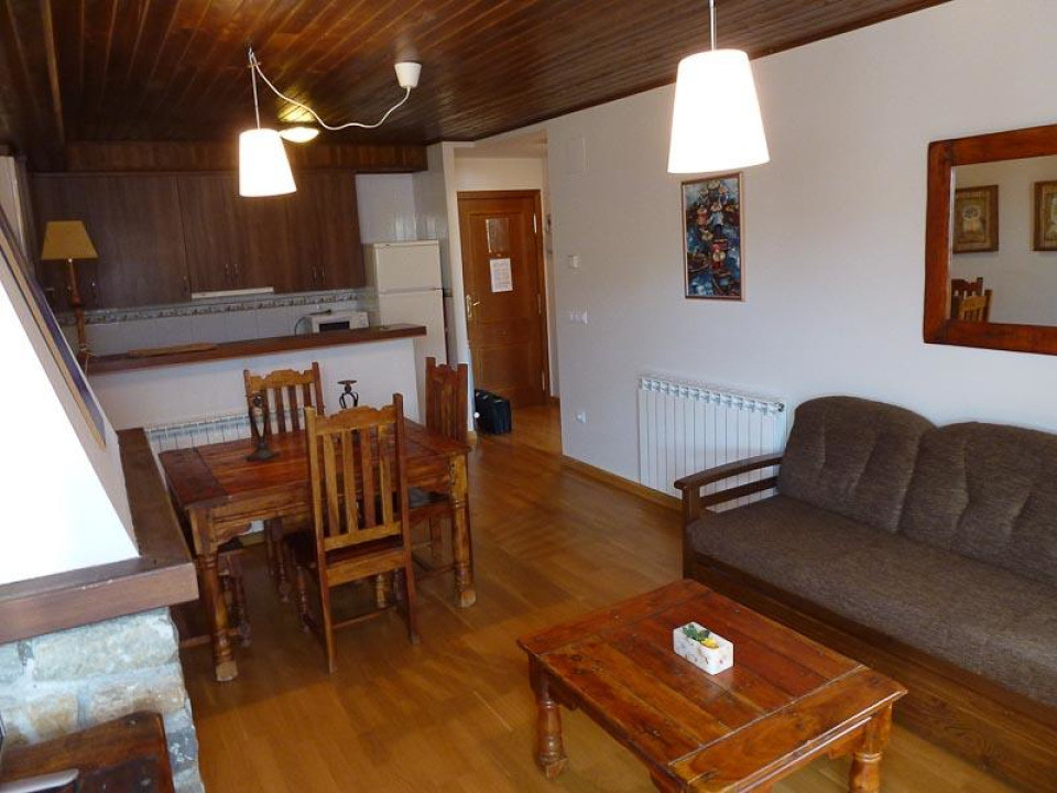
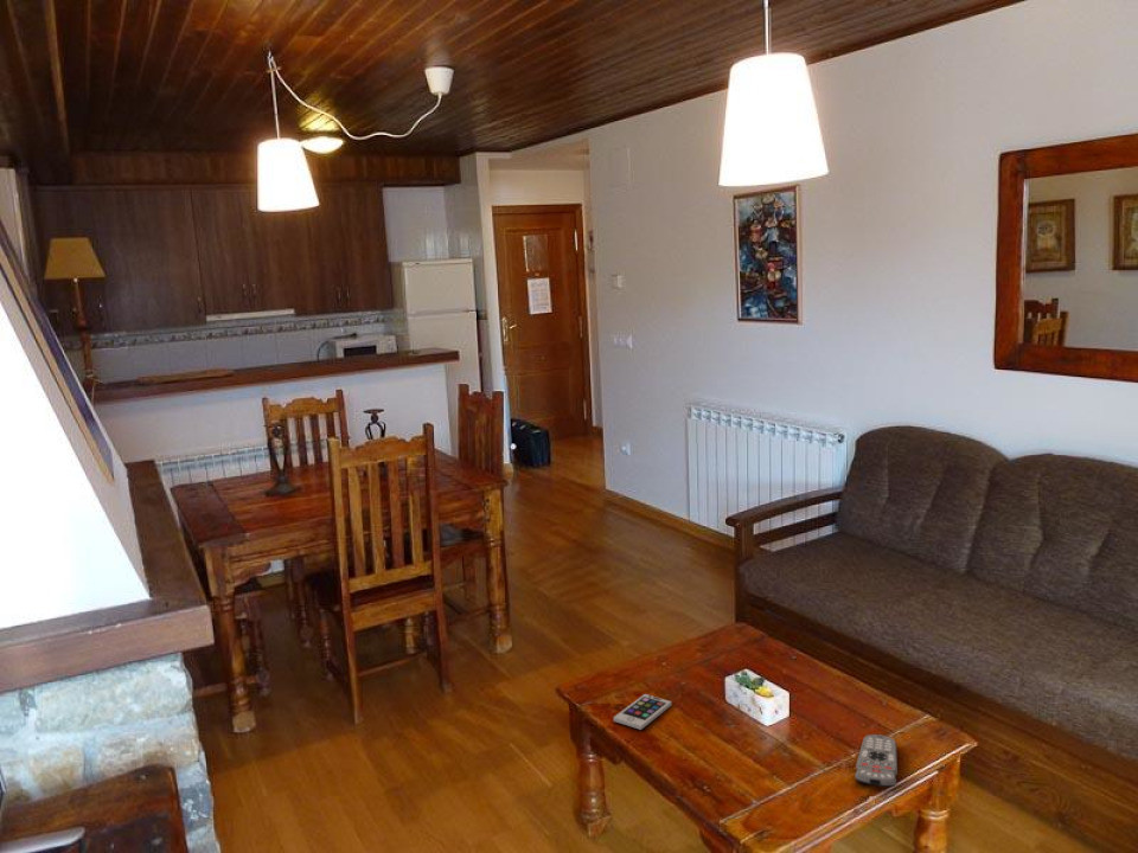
+ smartphone (642, 711)
+ remote control (877, 759)
